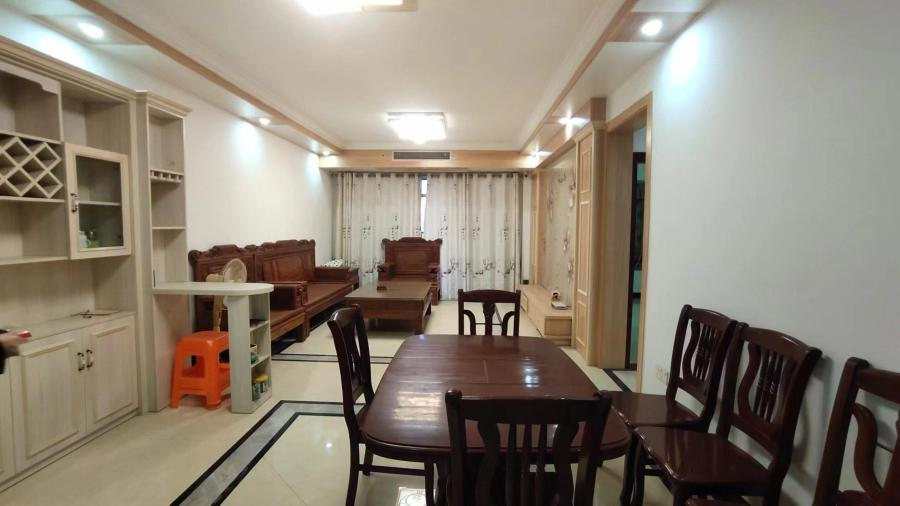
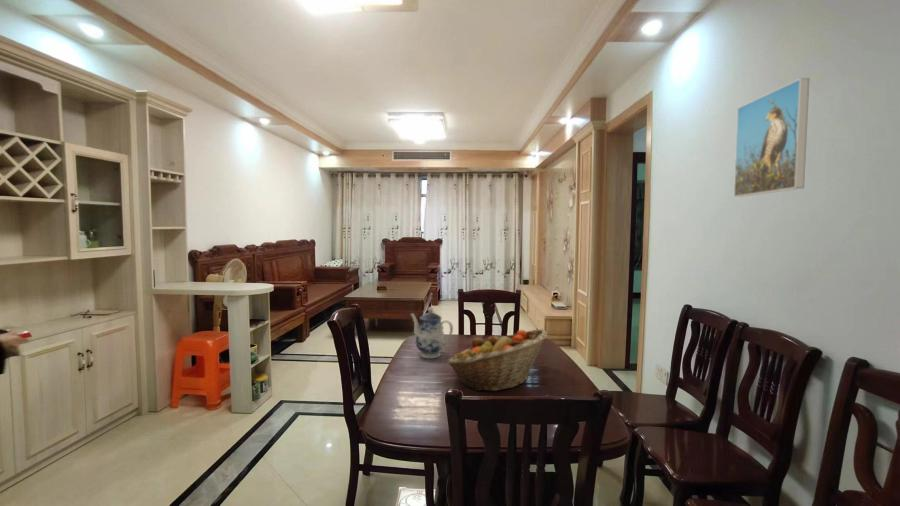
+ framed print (767, 143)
+ fruit basket (498, 354)
+ teapot (430, 331)
